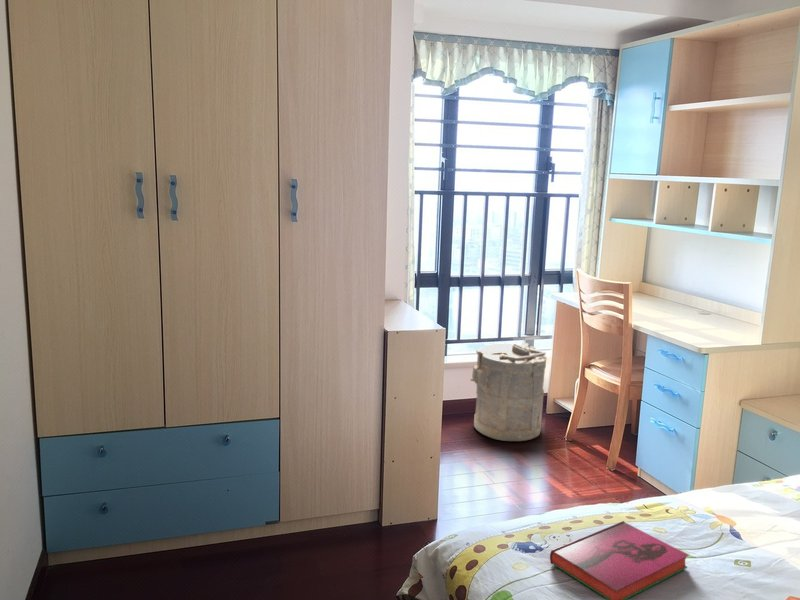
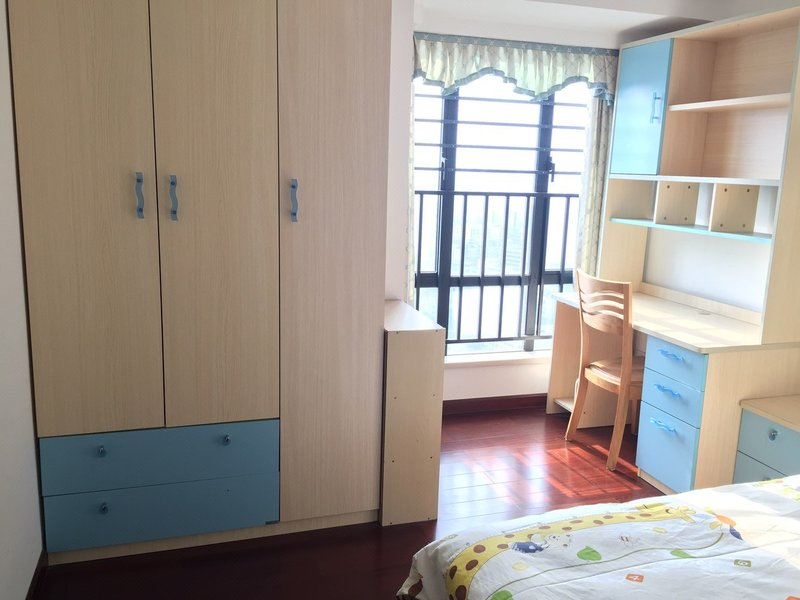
- laundry hamper (506, 387)
- hardback book (618, 558)
